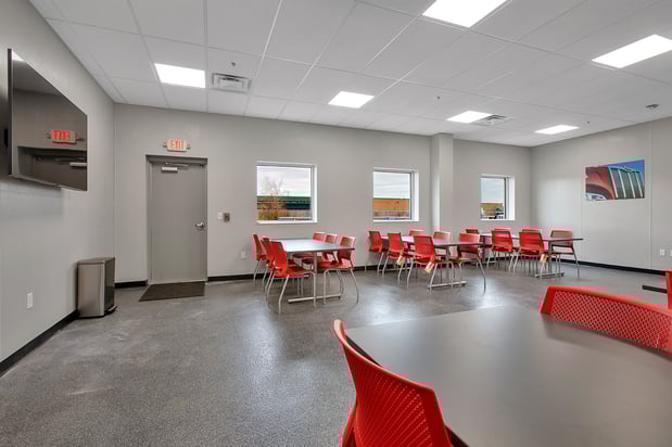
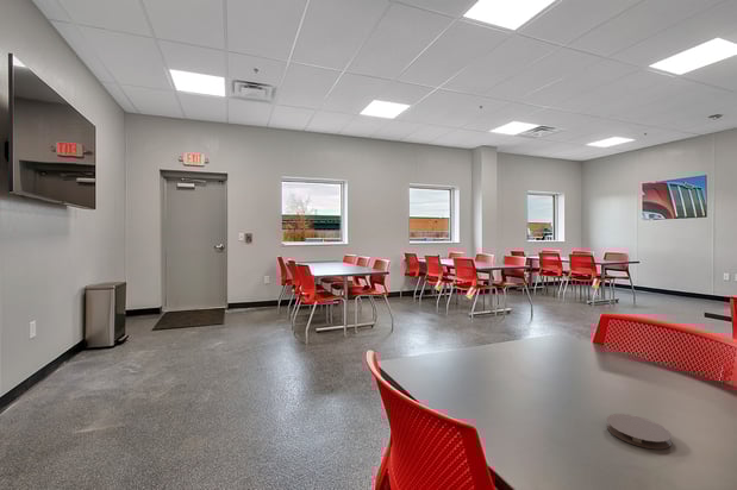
+ coaster (637, 429)
